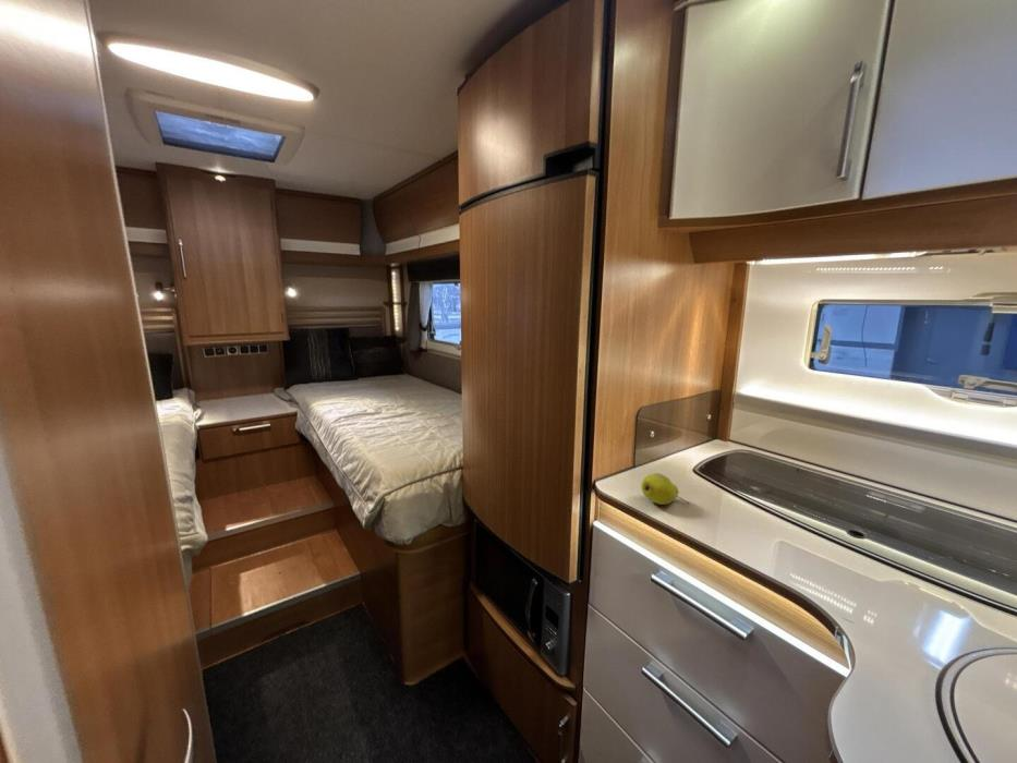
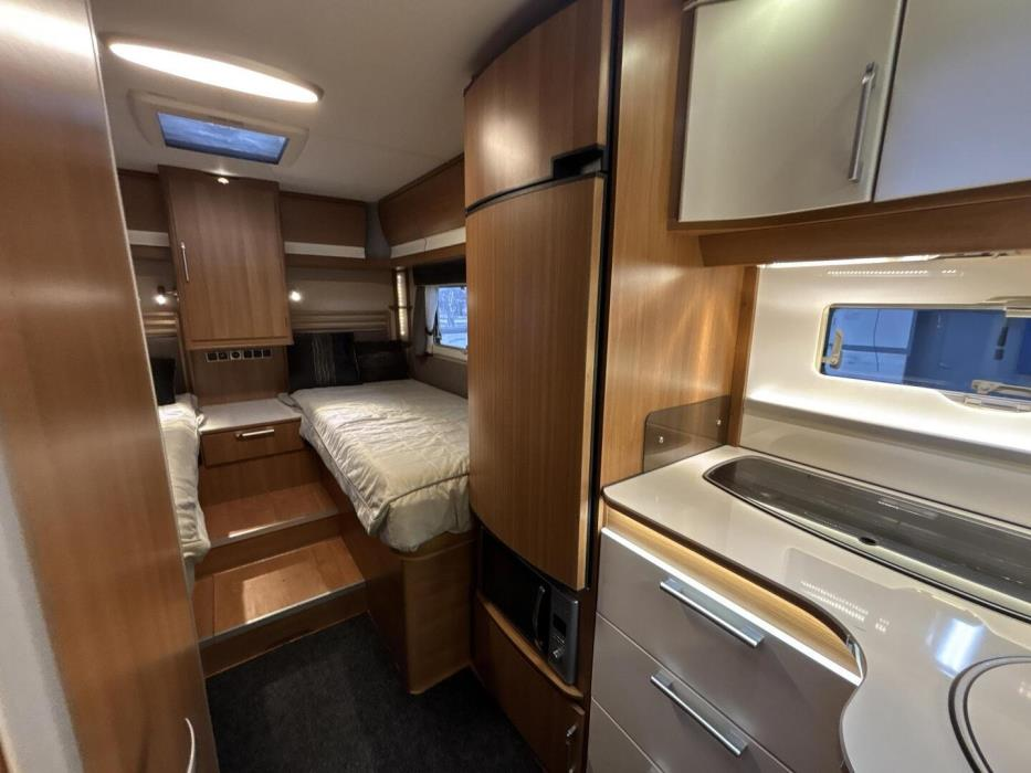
- fruit (664, 488)
